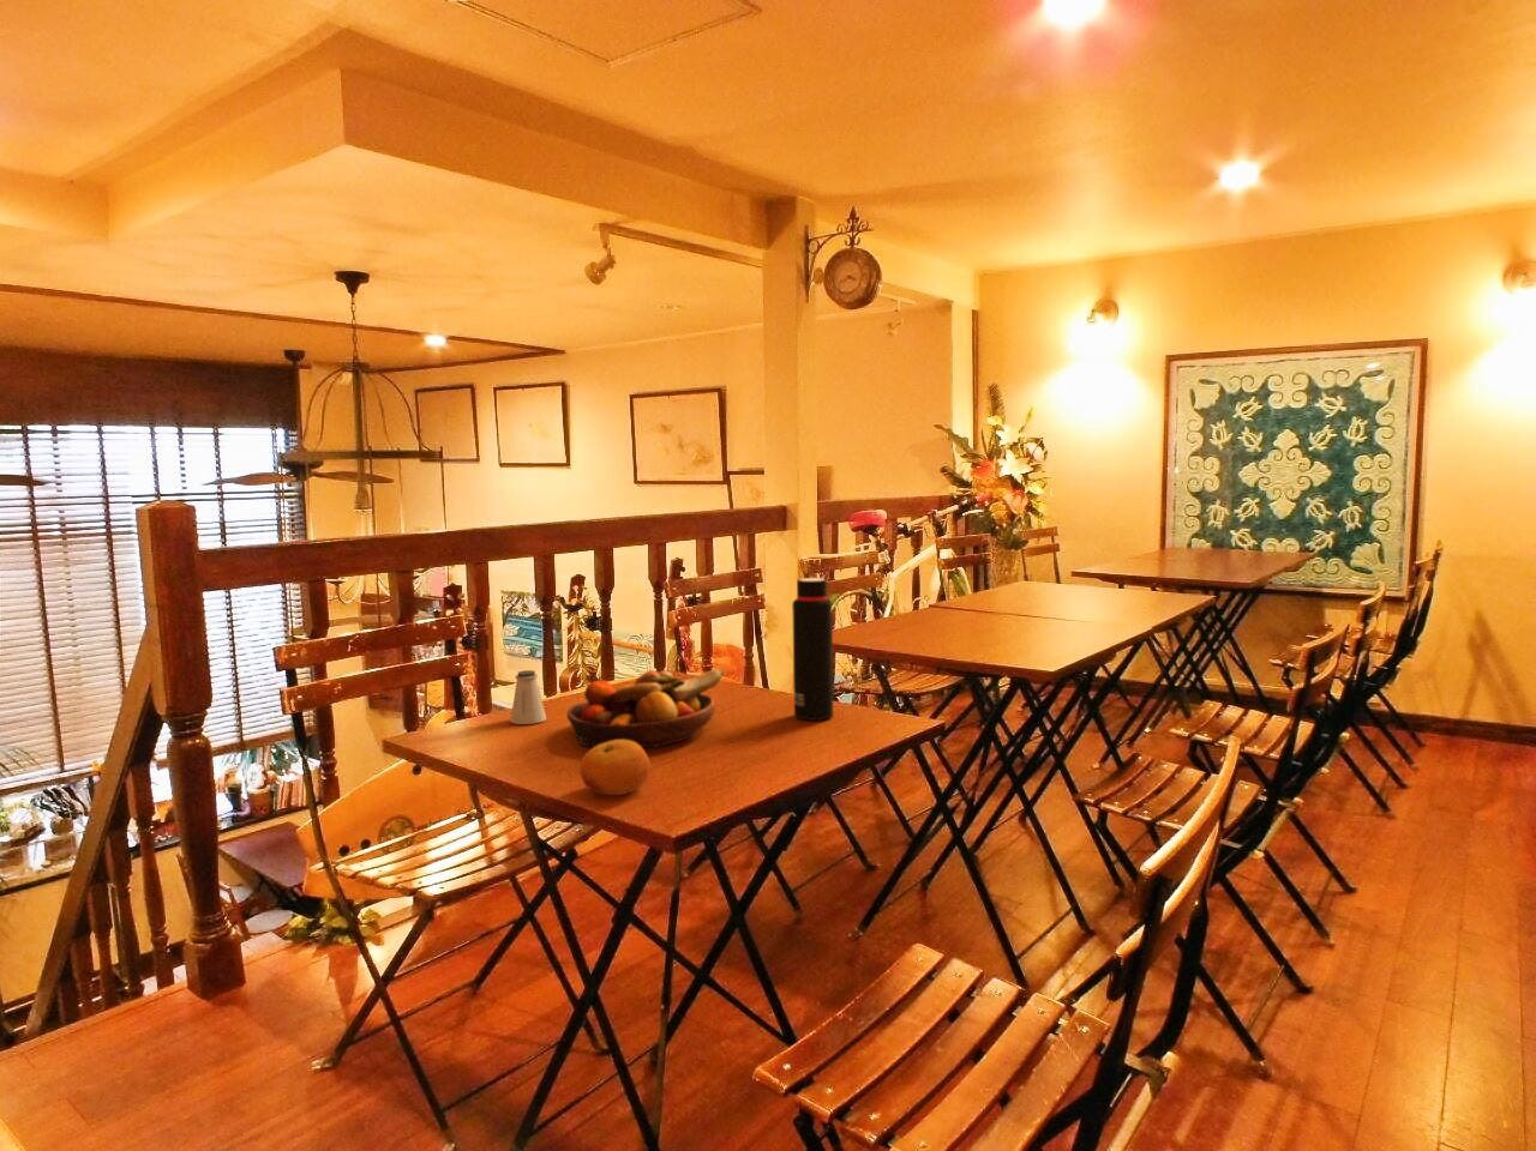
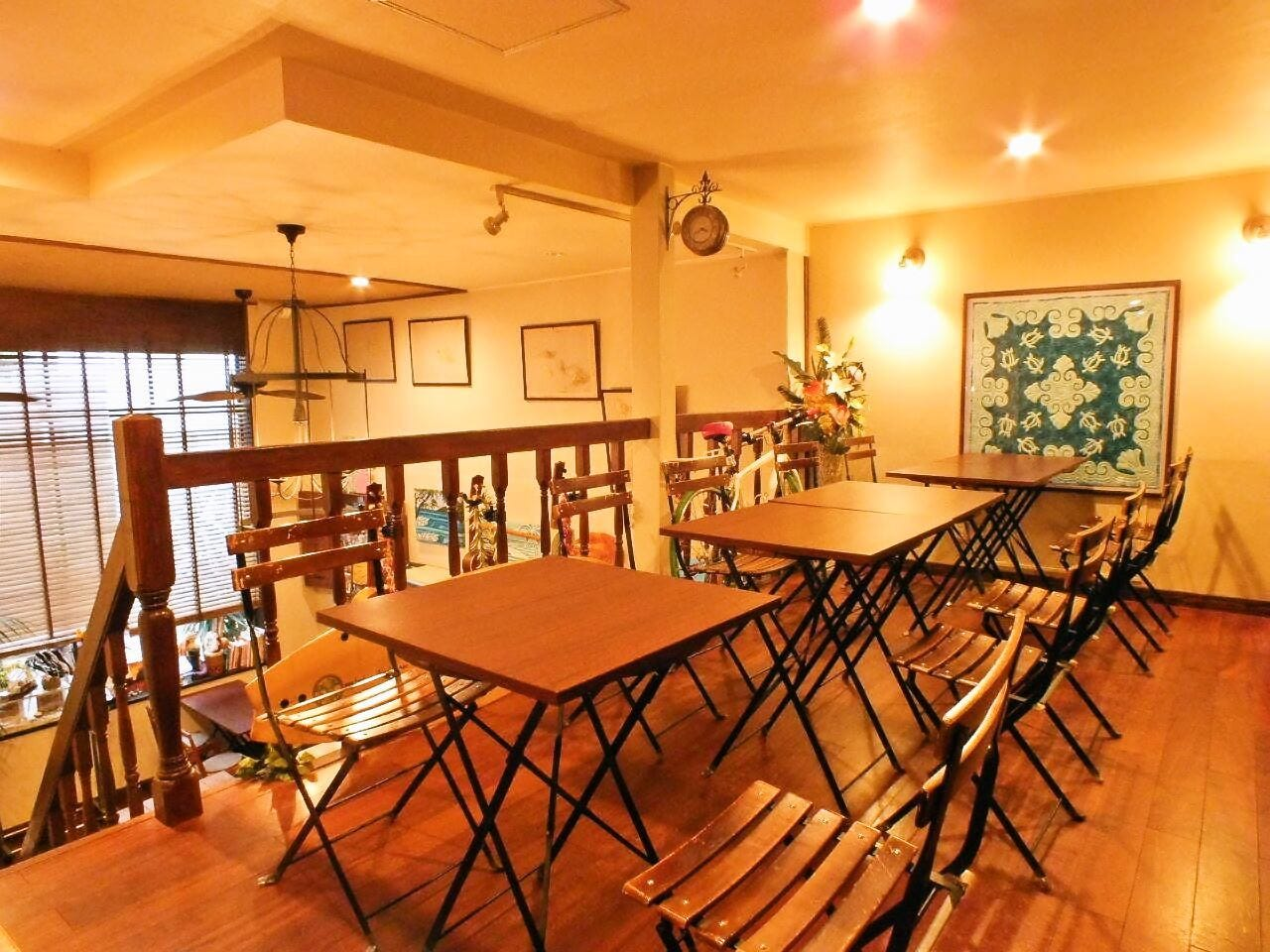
- saltshaker (527, 695)
- fruit (614, 767)
- water bottle (810, 648)
- fruit bowl (642, 699)
